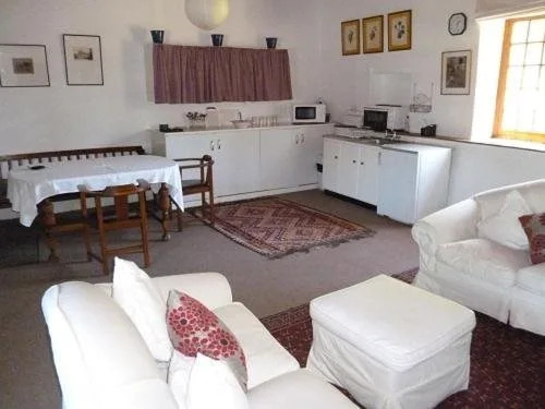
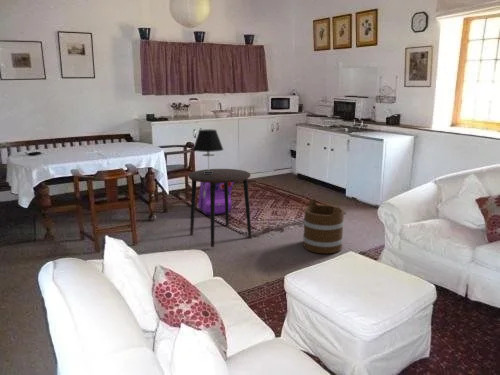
+ backpack (215, 191)
+ side table (225, 205)
+ table lamp (208, 151)
+ bucket (323, 224)
